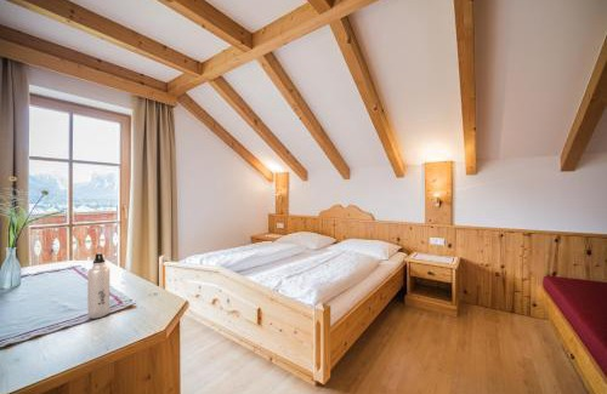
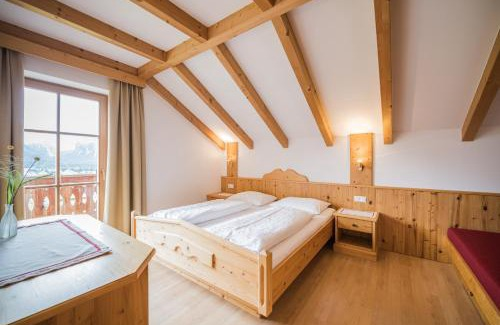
- water bottle (98, 284)
